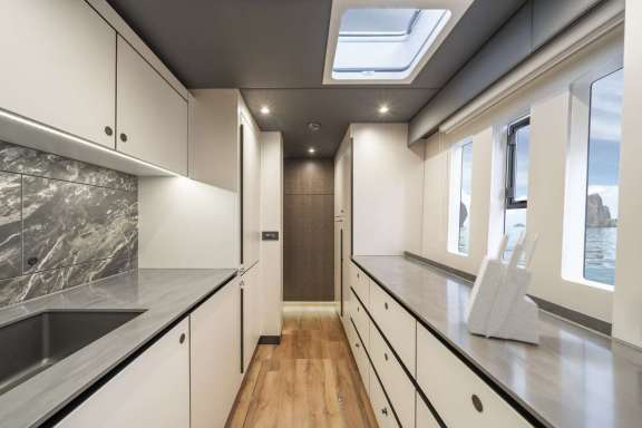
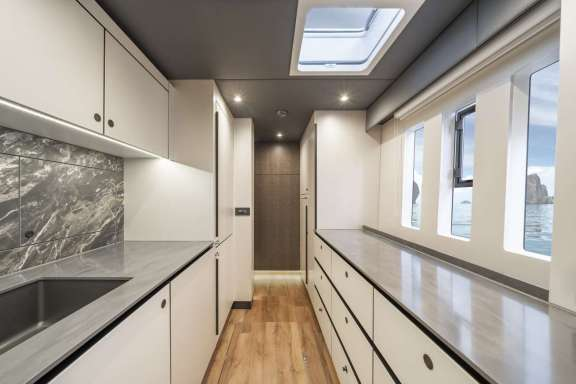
- knife block (498, 280)
